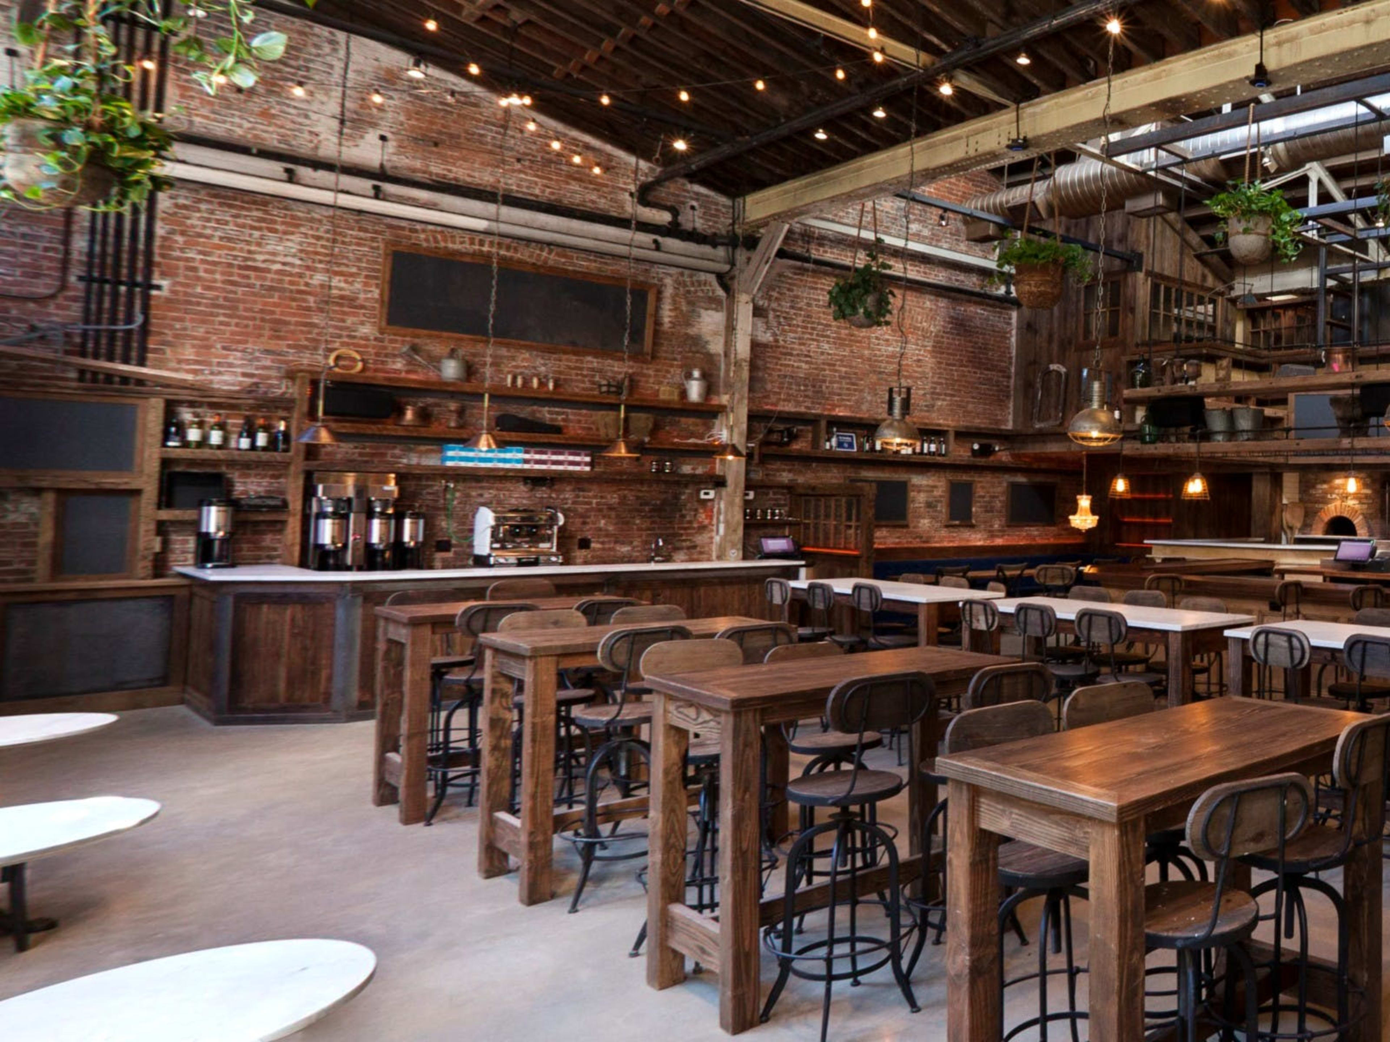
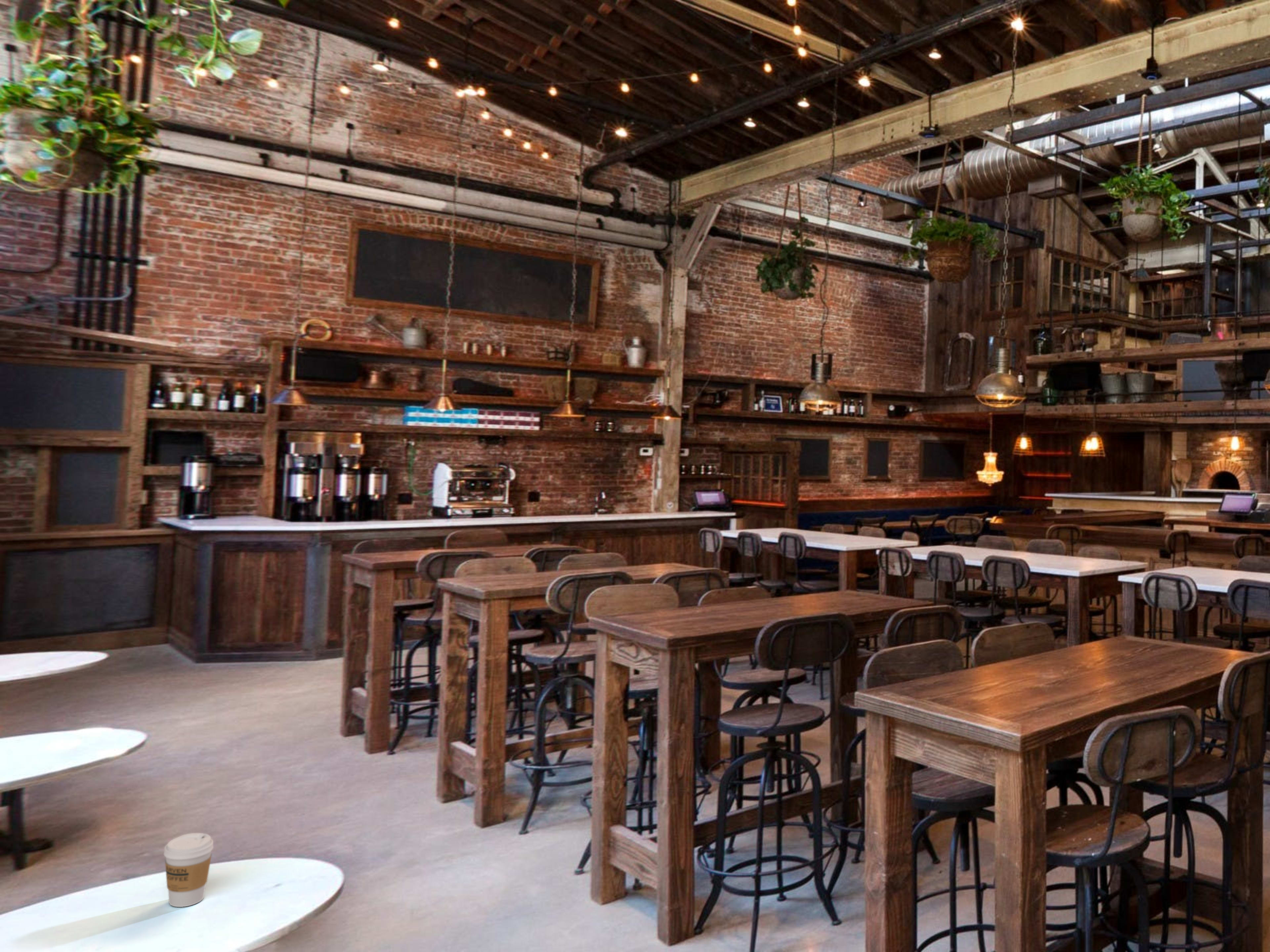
+ coffee cup (188, 869)
